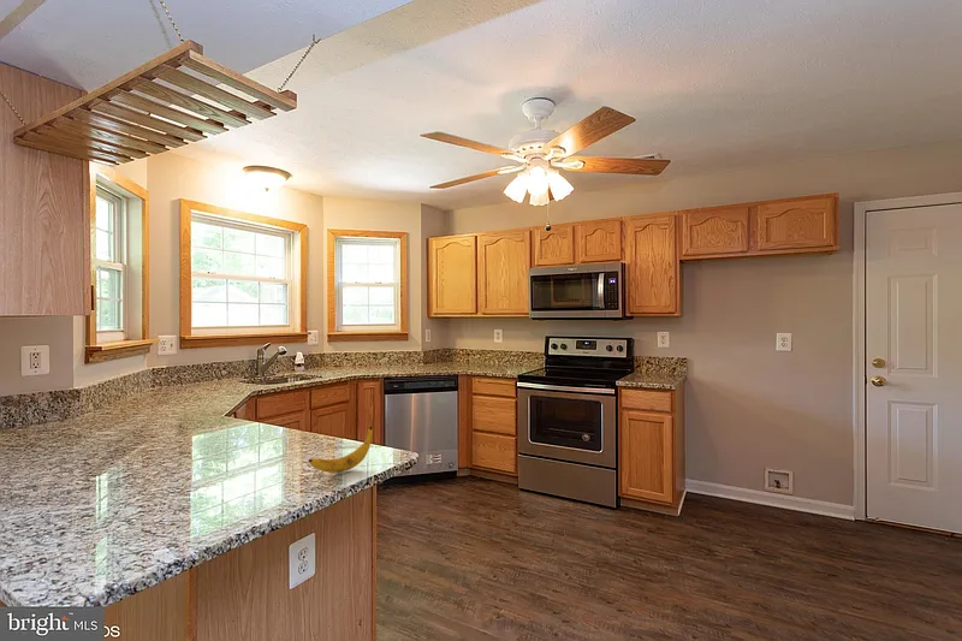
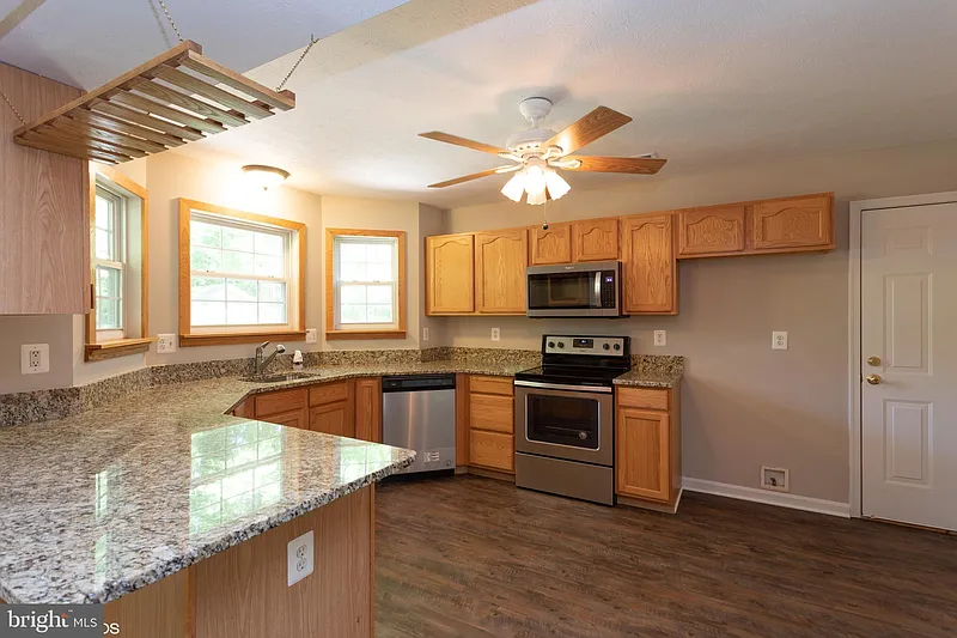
- banana (342, 457)
